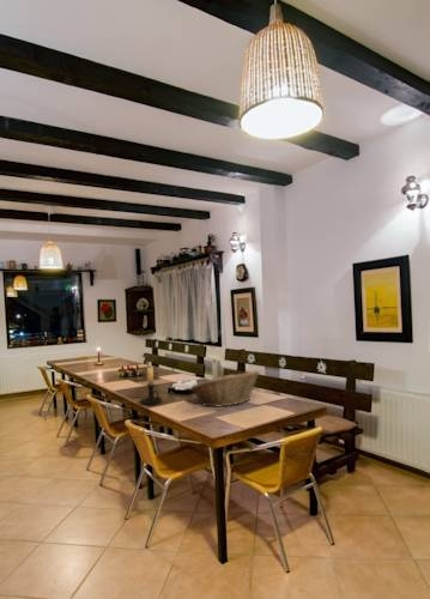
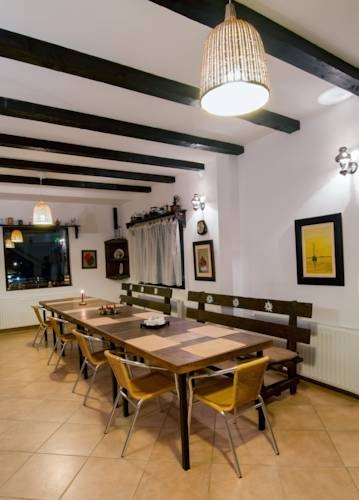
- candle holder (151, 382)
- fruit basket (226, 386)
